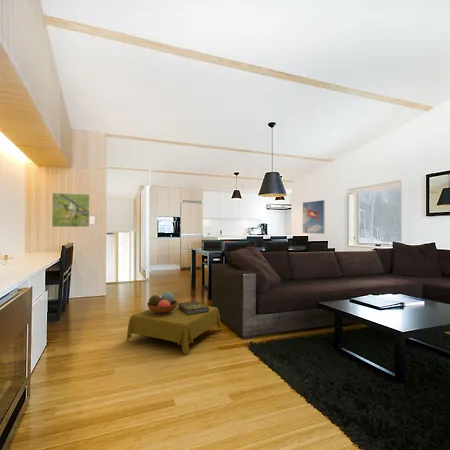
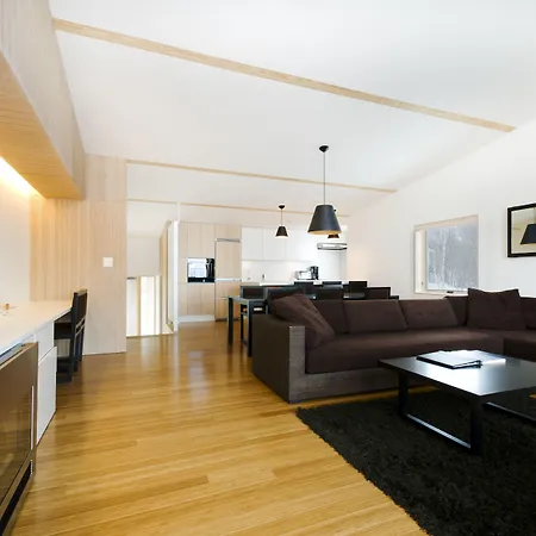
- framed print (313, 217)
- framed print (71, 210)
- side table (176, 314)
